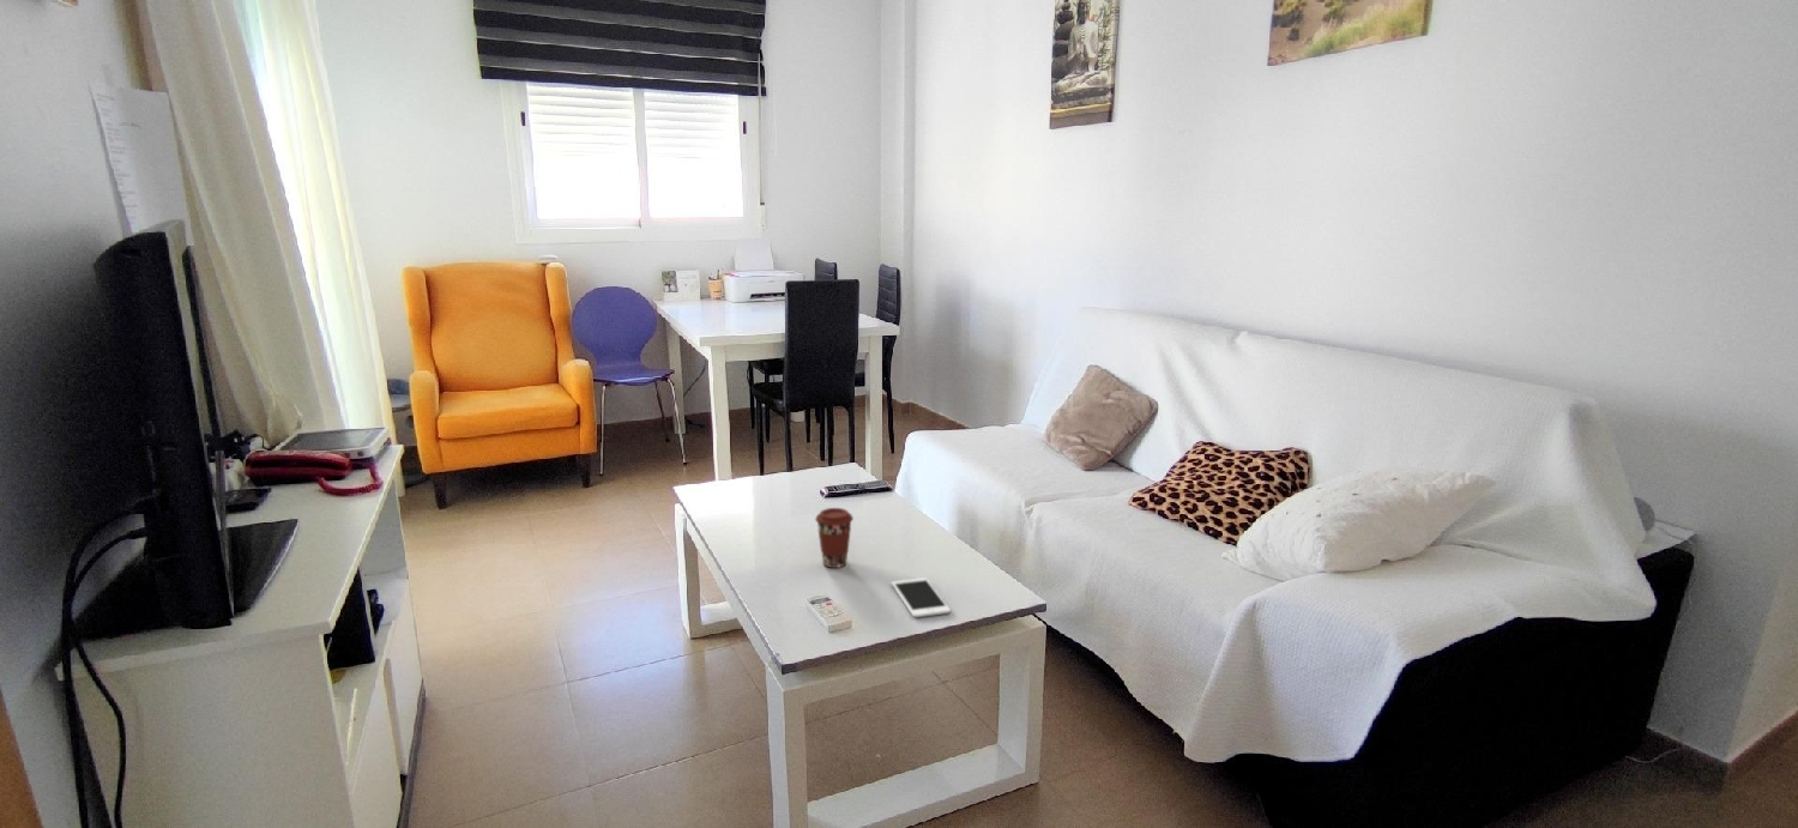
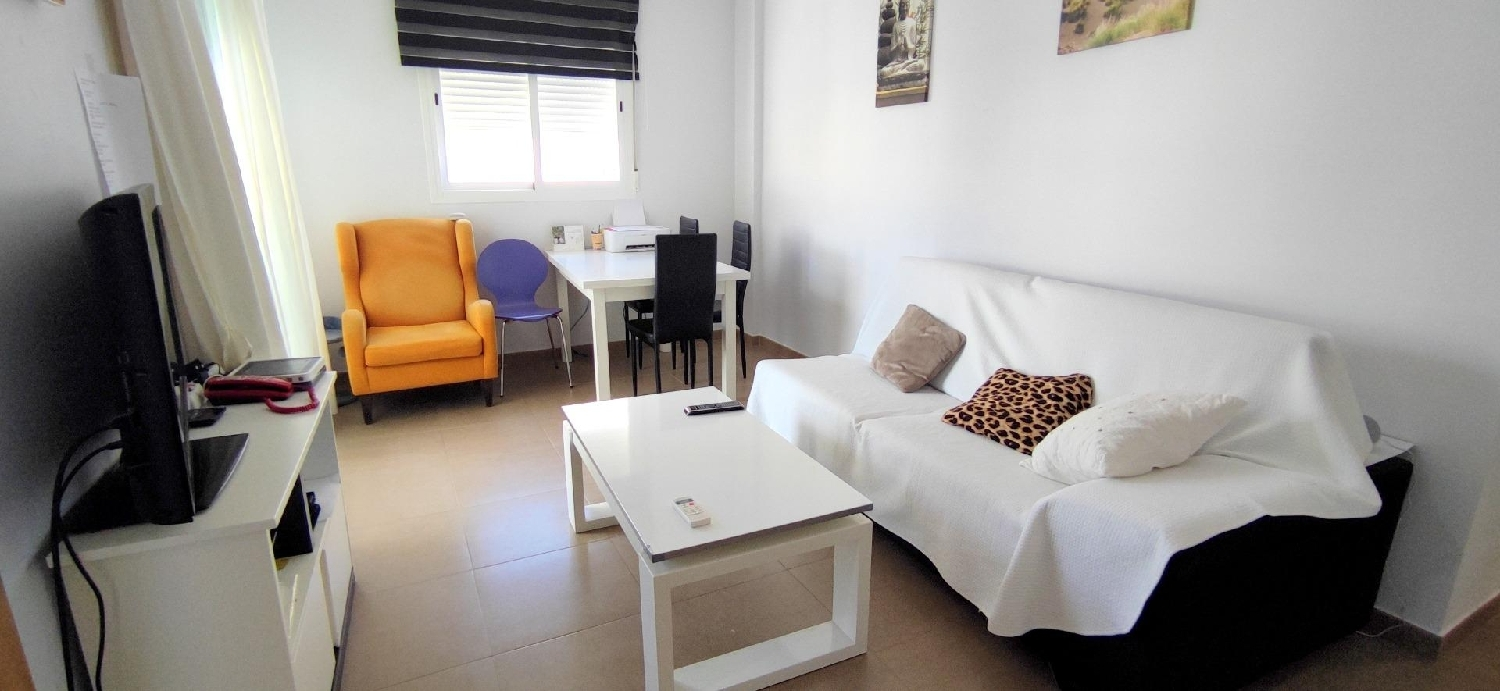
- coffee cup (834, 538)
- cell phone (919, 596)
